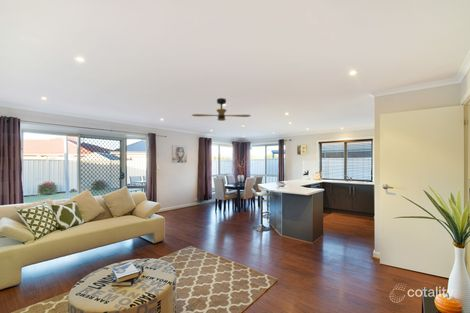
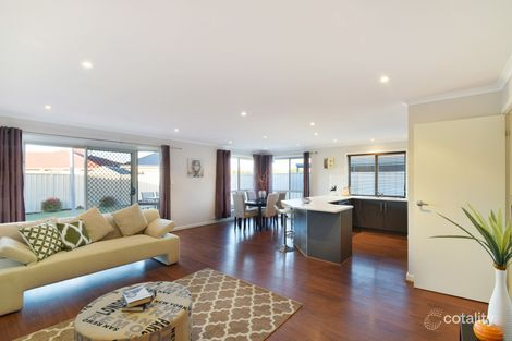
- ceiling fan (221, 108)
